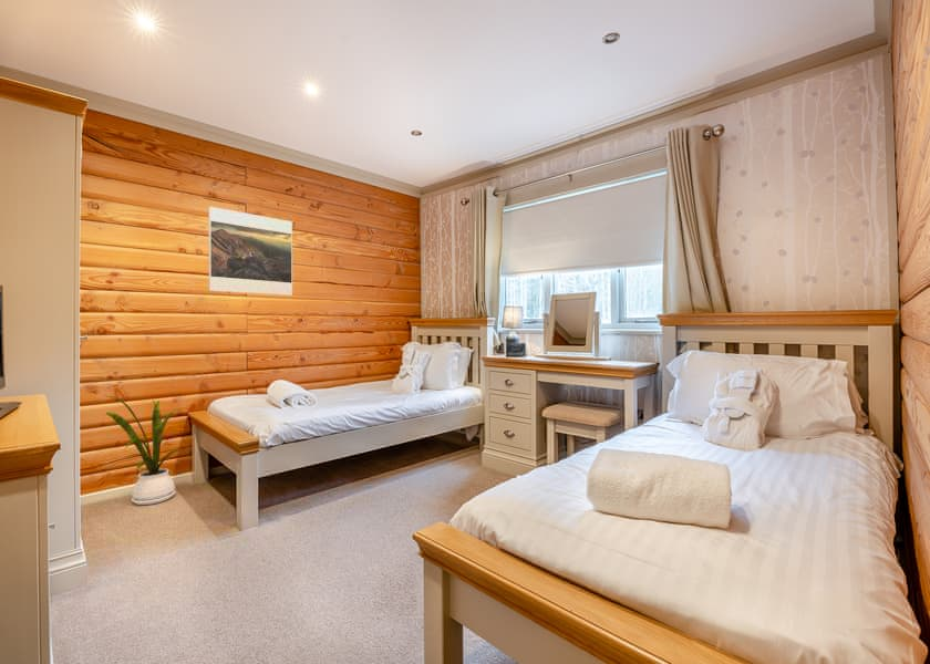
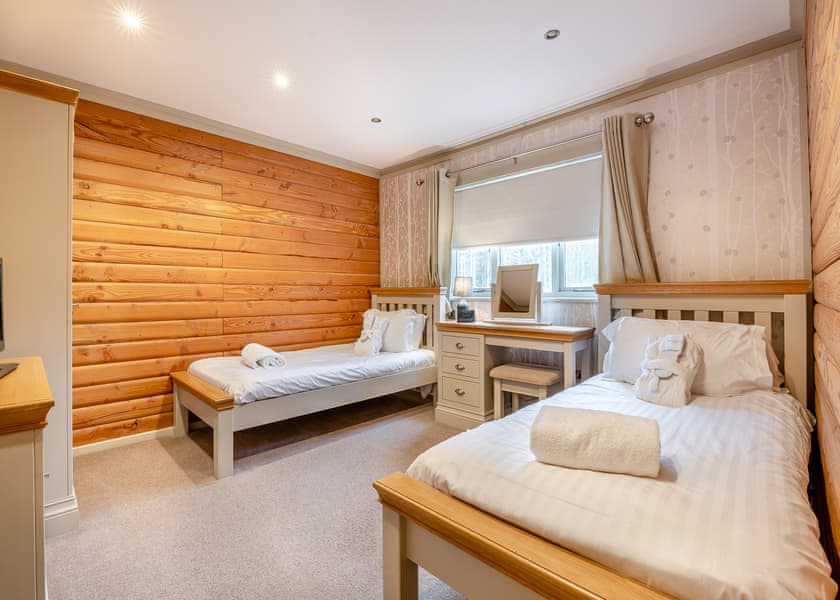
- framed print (252, 253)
- house plant (147, 445)
